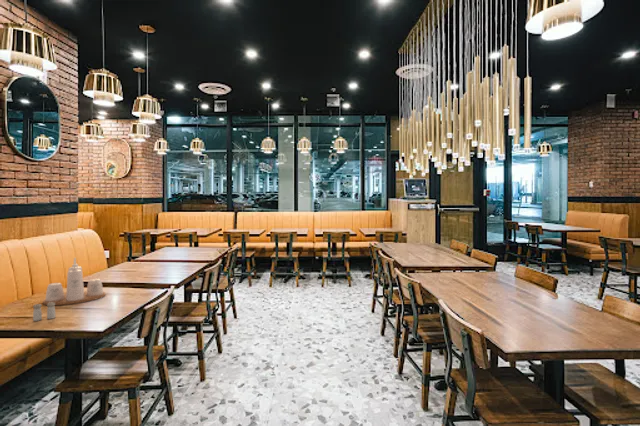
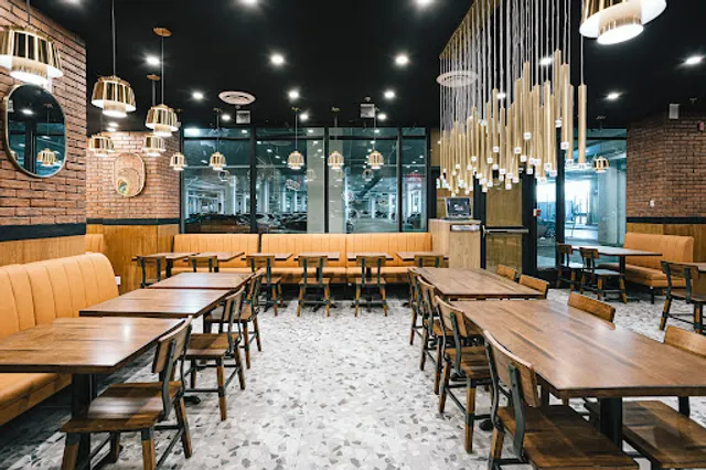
- salt and pepper shaker (41, 312)
- condiment set (75, 279)
